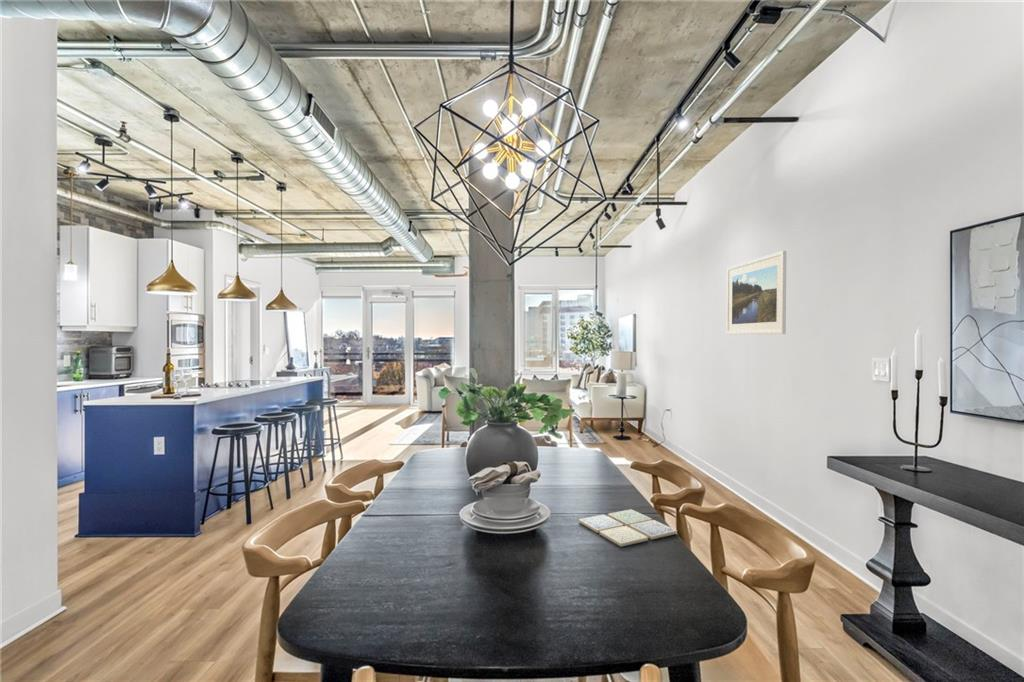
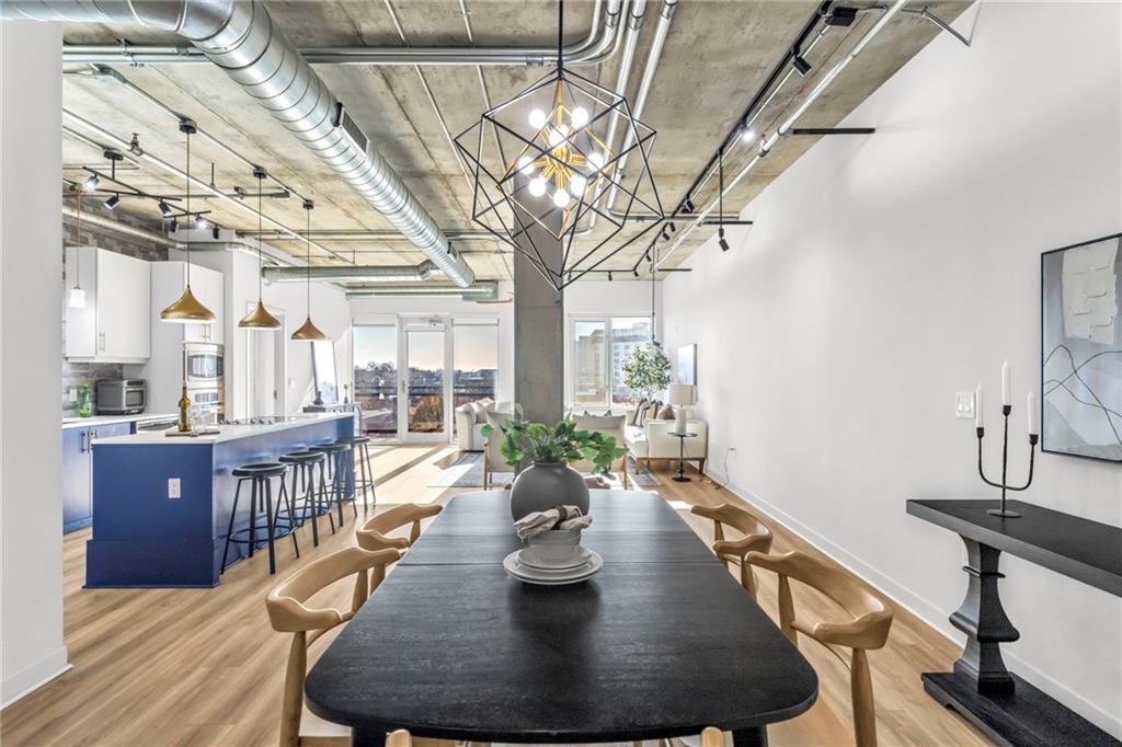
- drink coaster (626, 526)
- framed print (753, 297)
